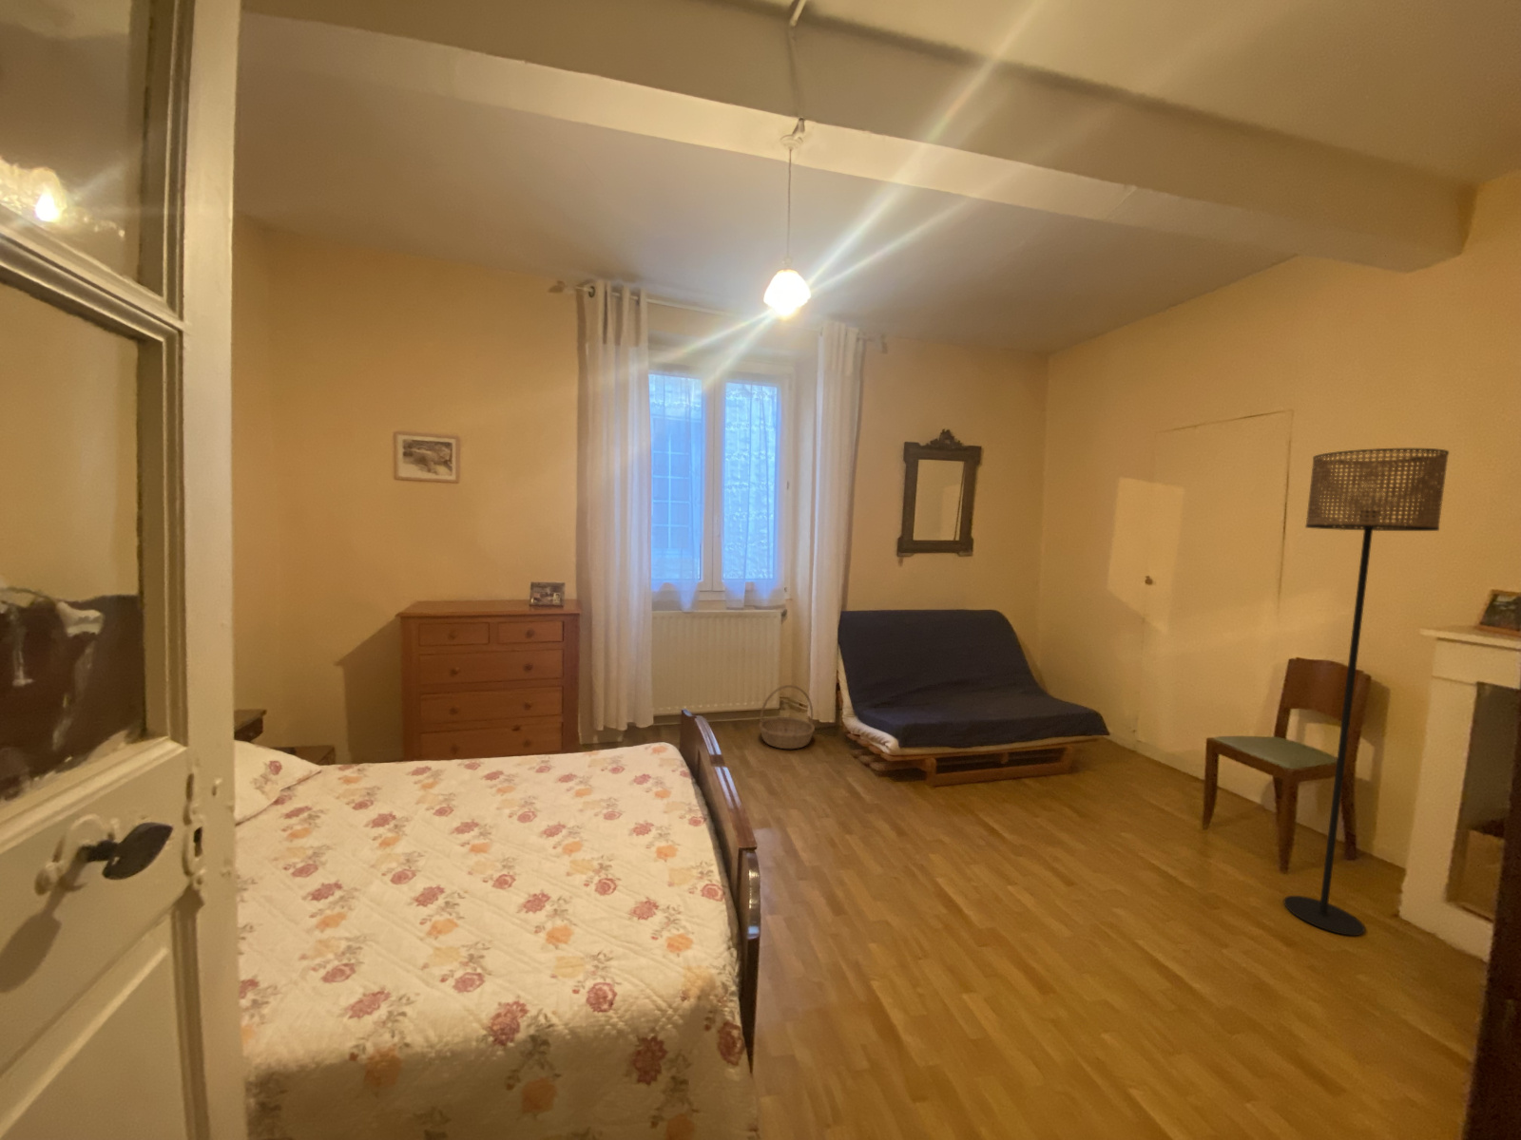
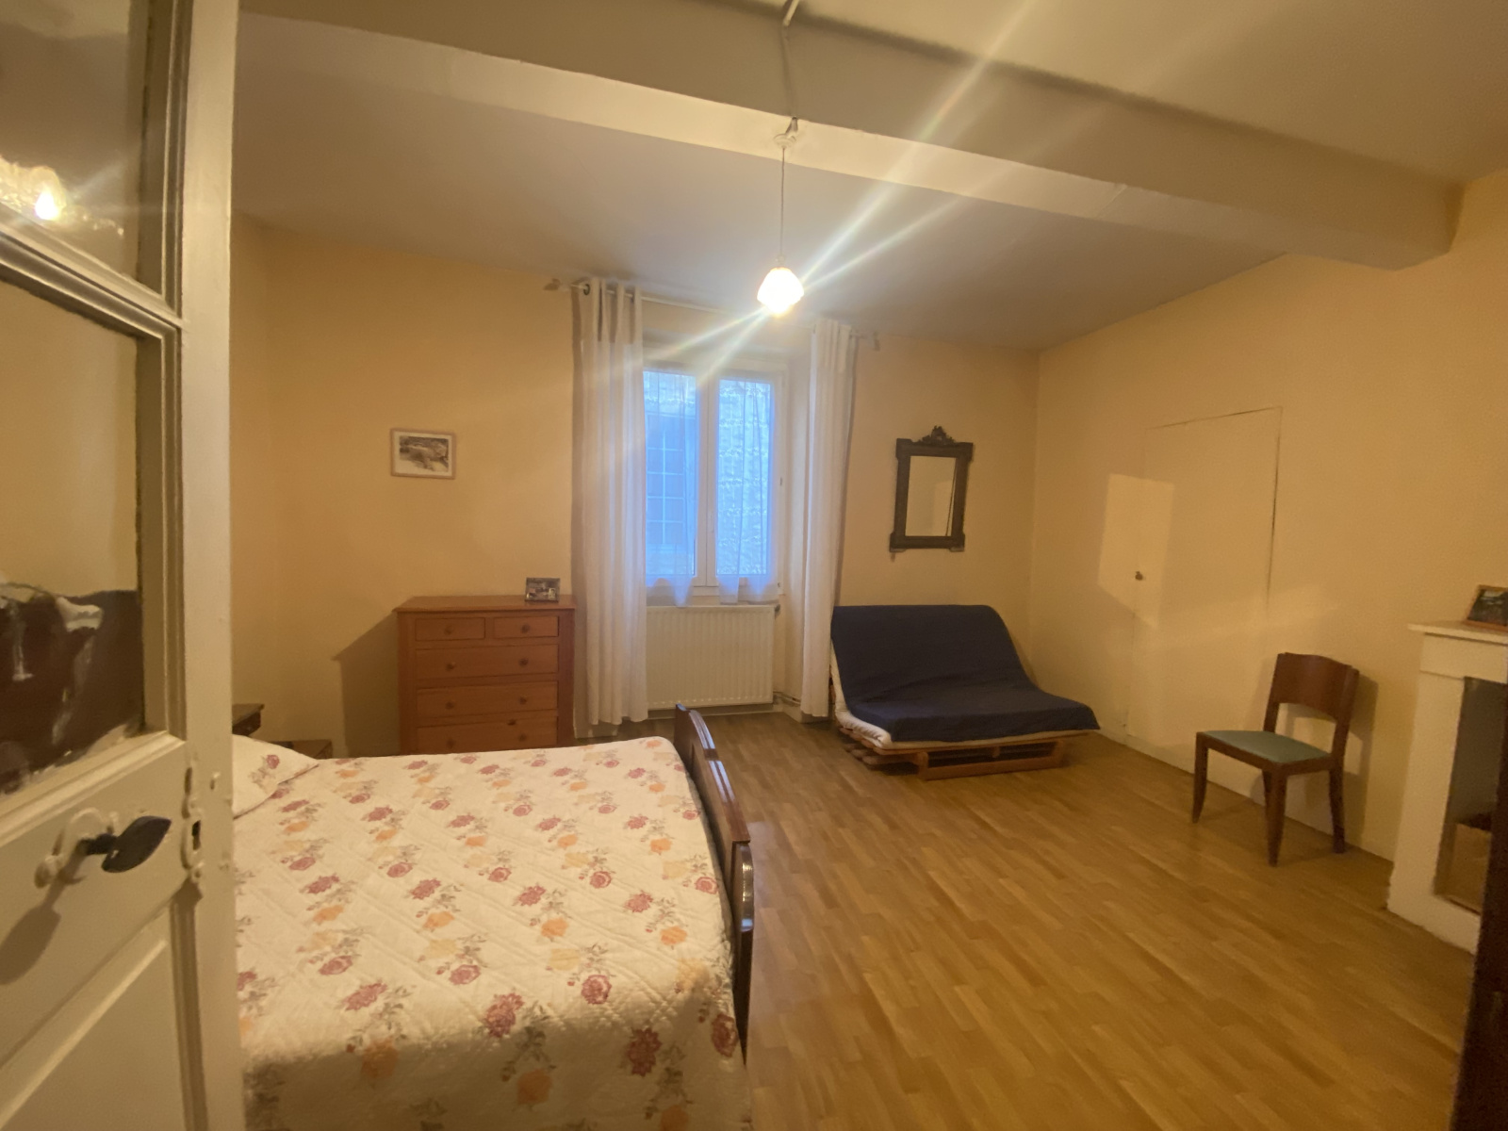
- floor lamp (1349, 691)
- basket (787, 717)
